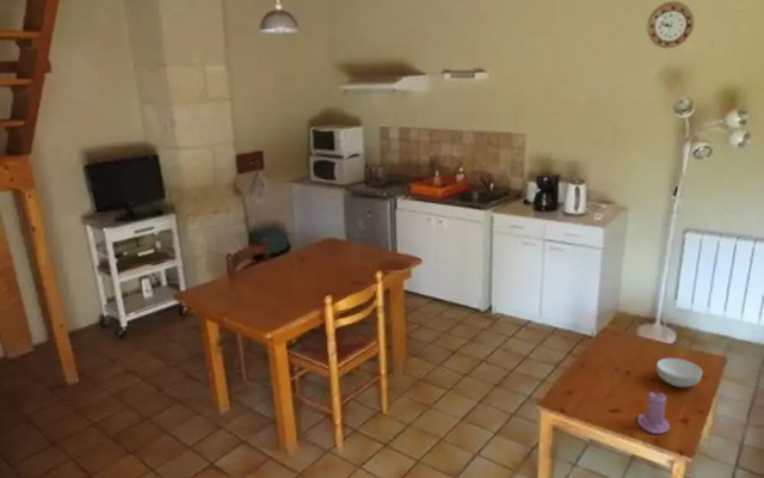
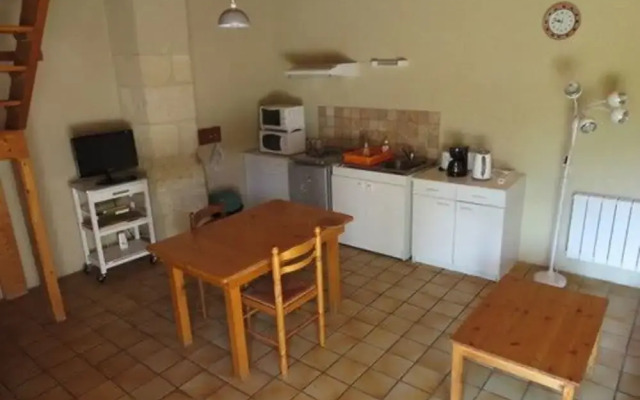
- cereal bowl (678, 374)
- candle (655, 407)
